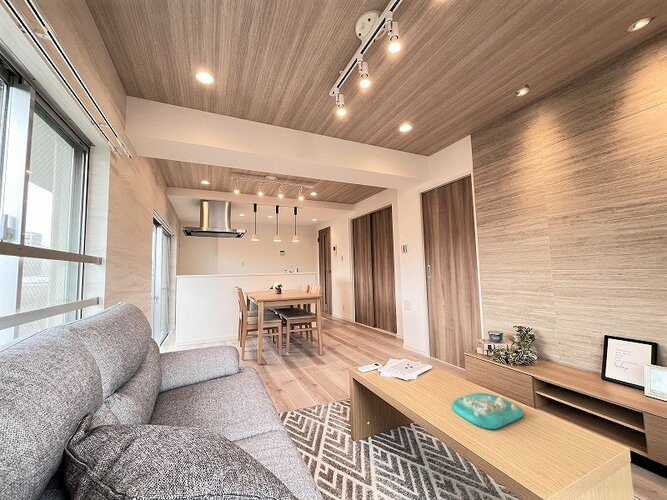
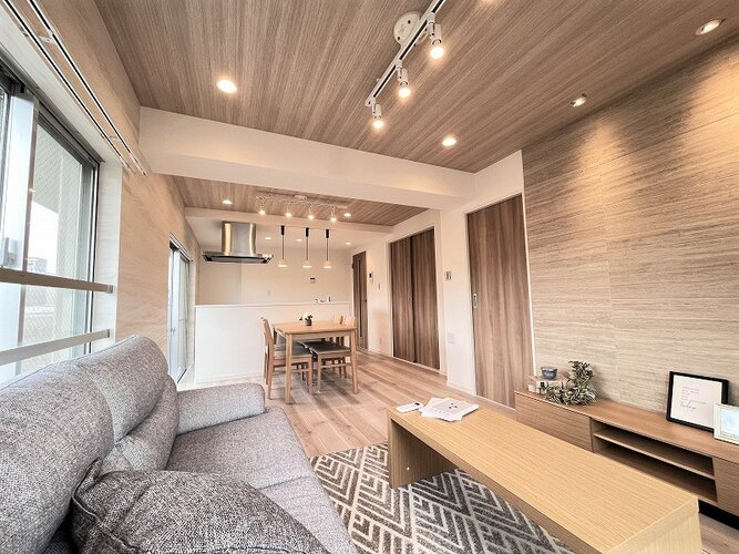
- decorative tray (484, 395)
